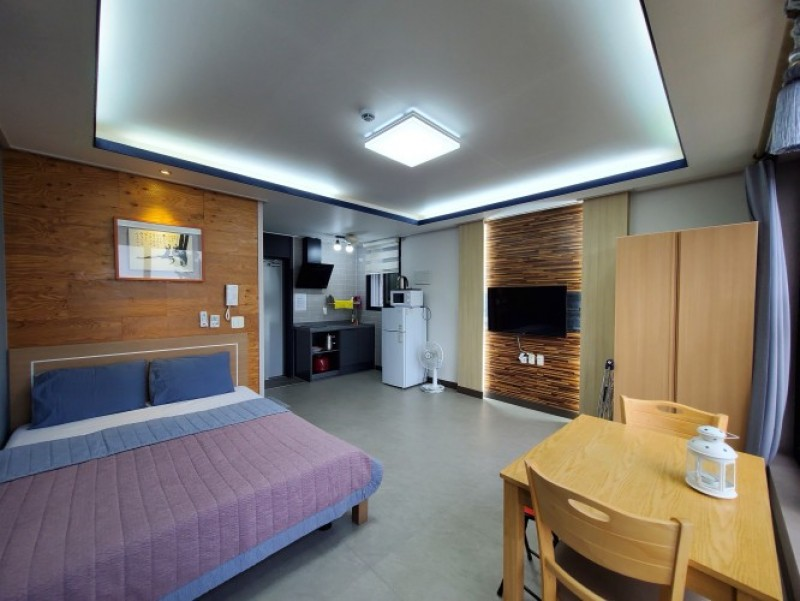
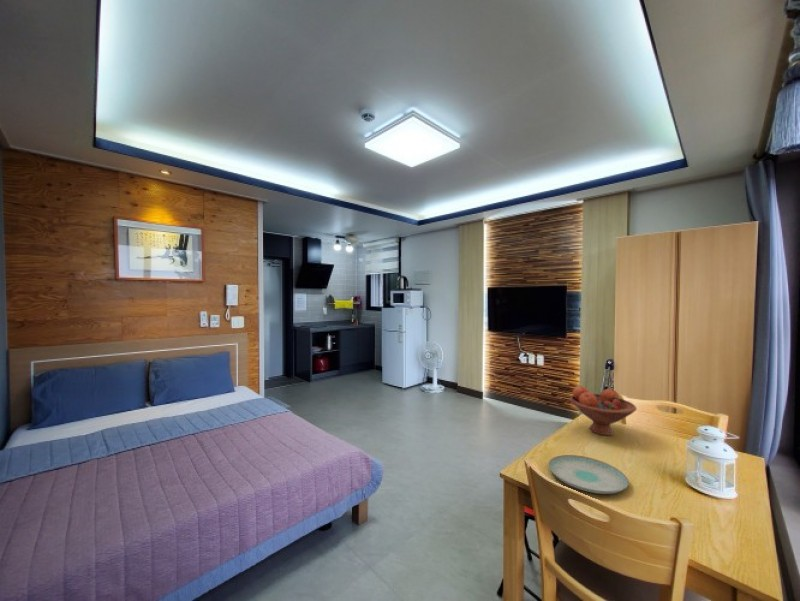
+ fruit bowl (601, 410)
+ plate (586, 474)
